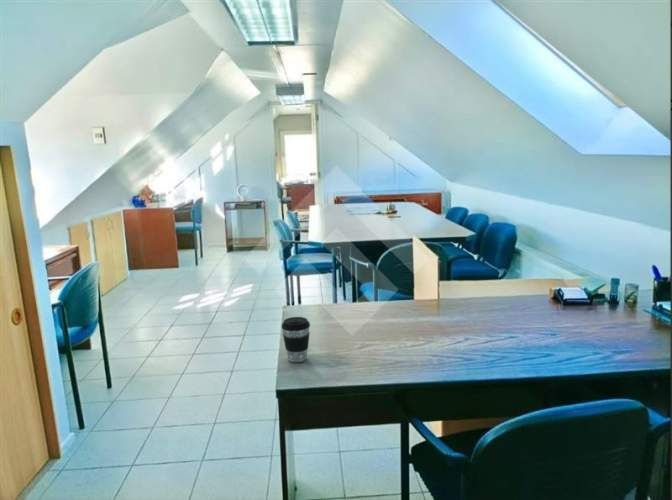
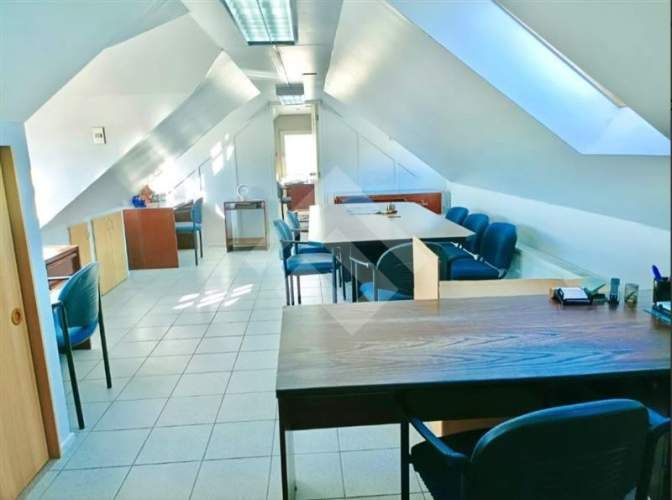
- coffee cup (296, 339)
